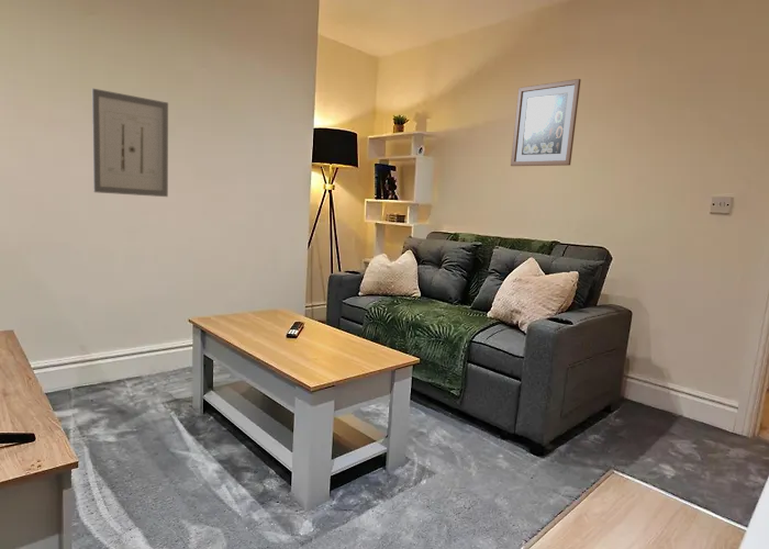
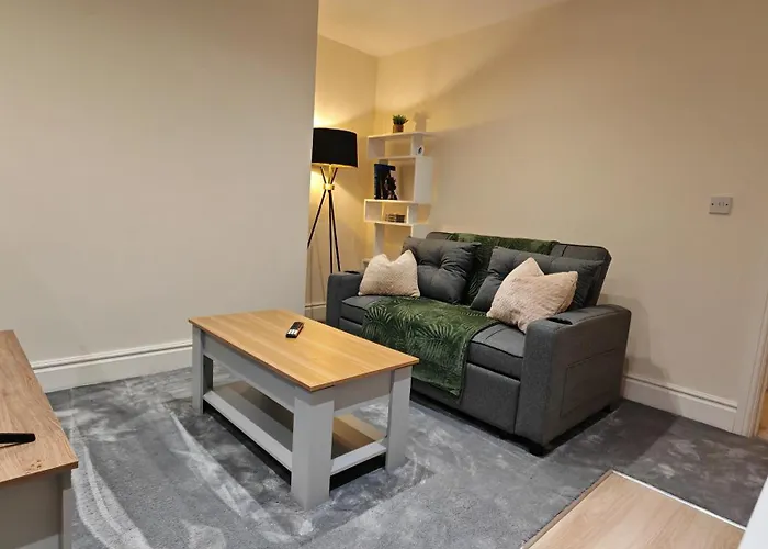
- wall art (132, 146)
- wall art (543, 125)
